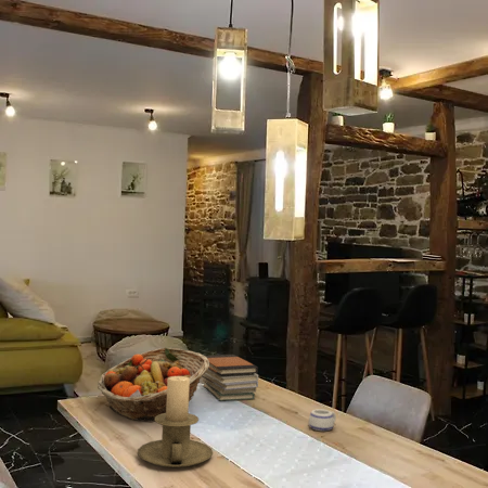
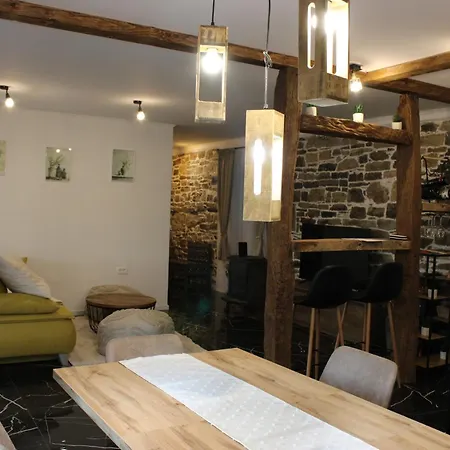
- mug (323, 419)
- candle holder (177, 416)
- book stack (228, 376)
- fruit basket (153, 381)
